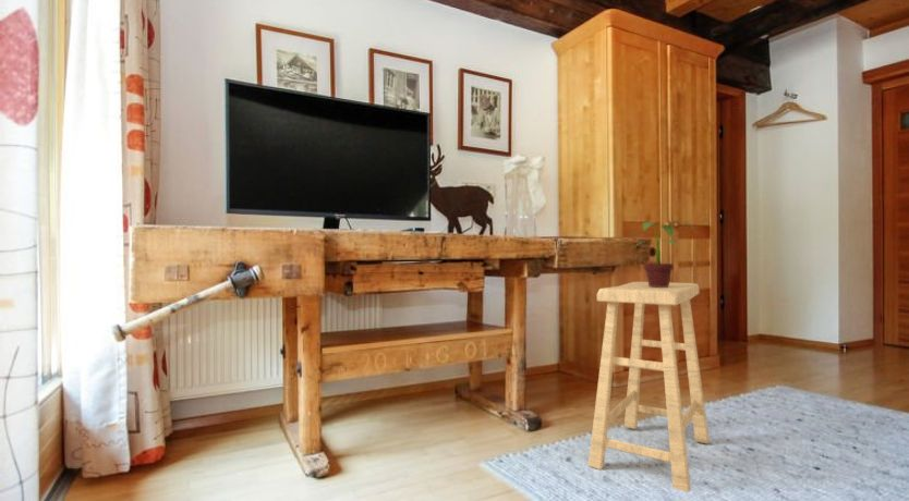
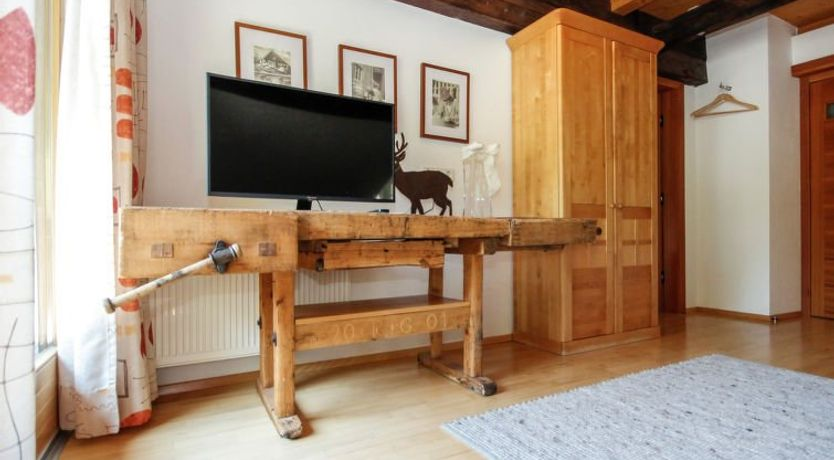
- stool (652, 369)
- potted plant (658, 253)
